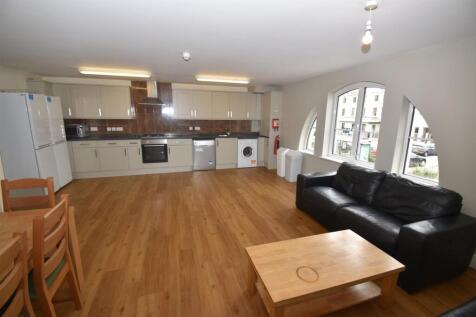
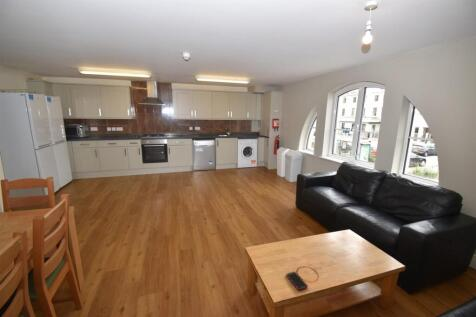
+ cell phone (296, 280)
